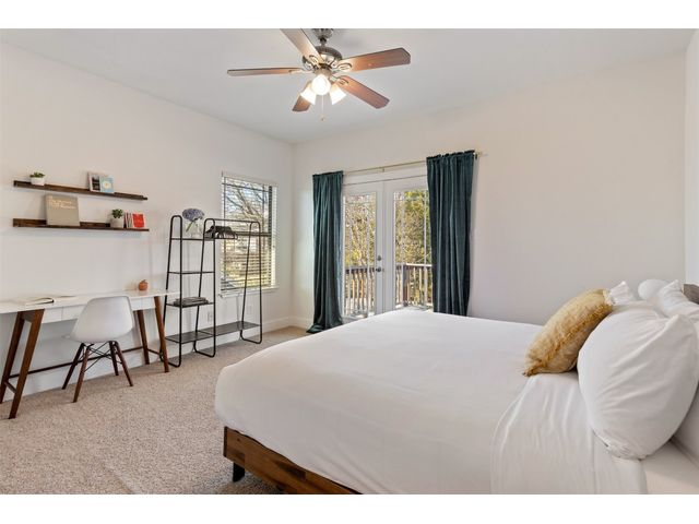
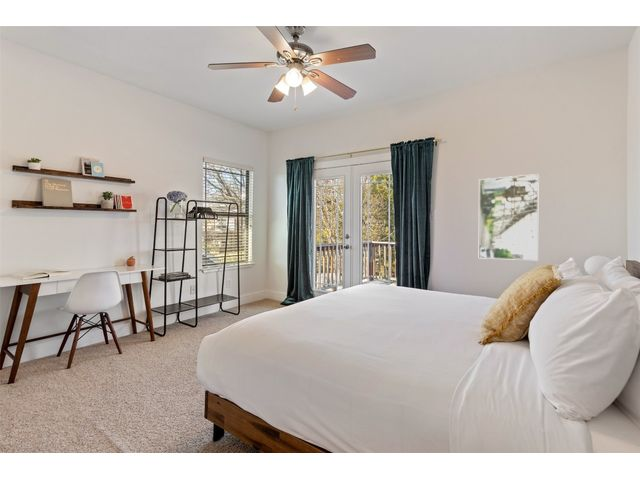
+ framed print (507, 218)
